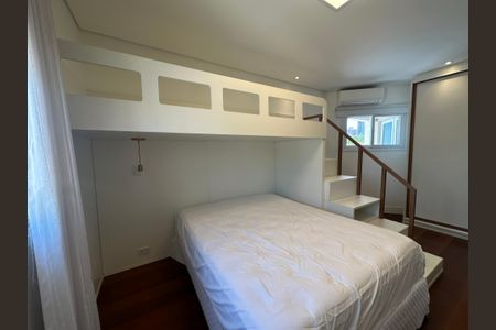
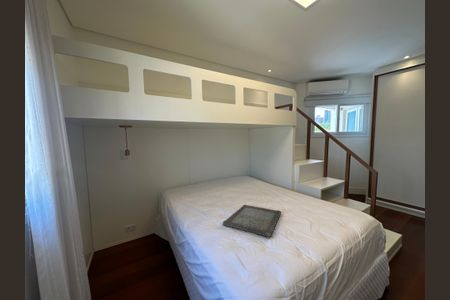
+ serving tray (254, 217)
